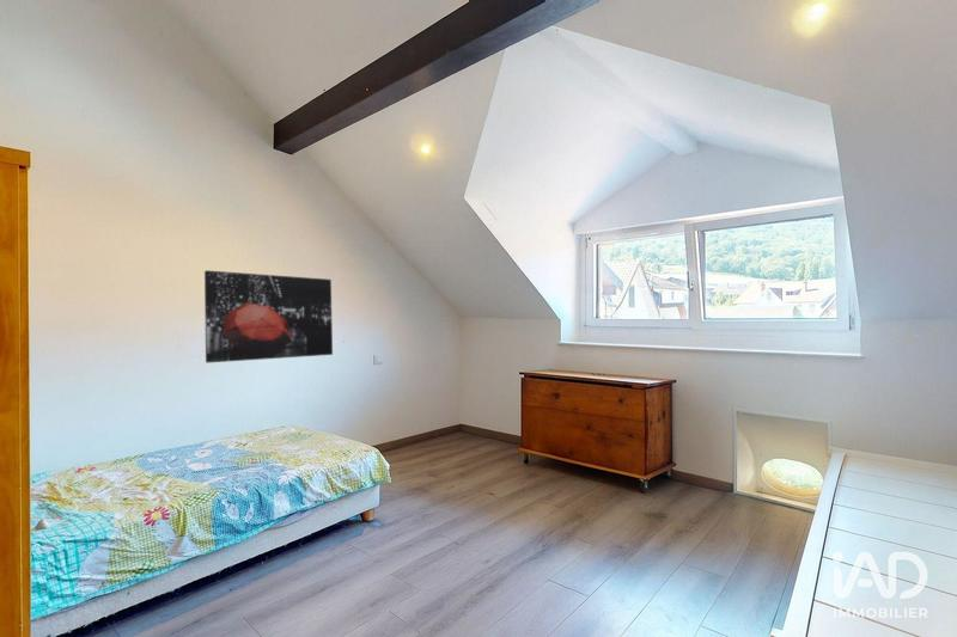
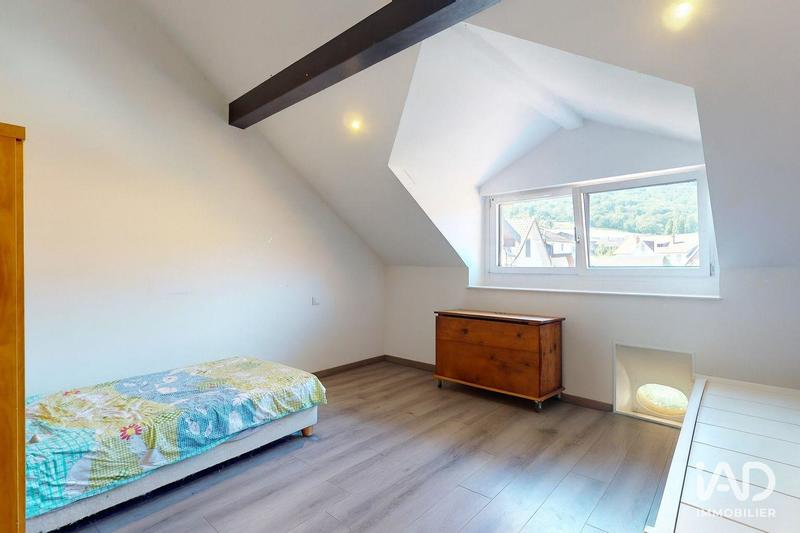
- wall art (274, 317)
